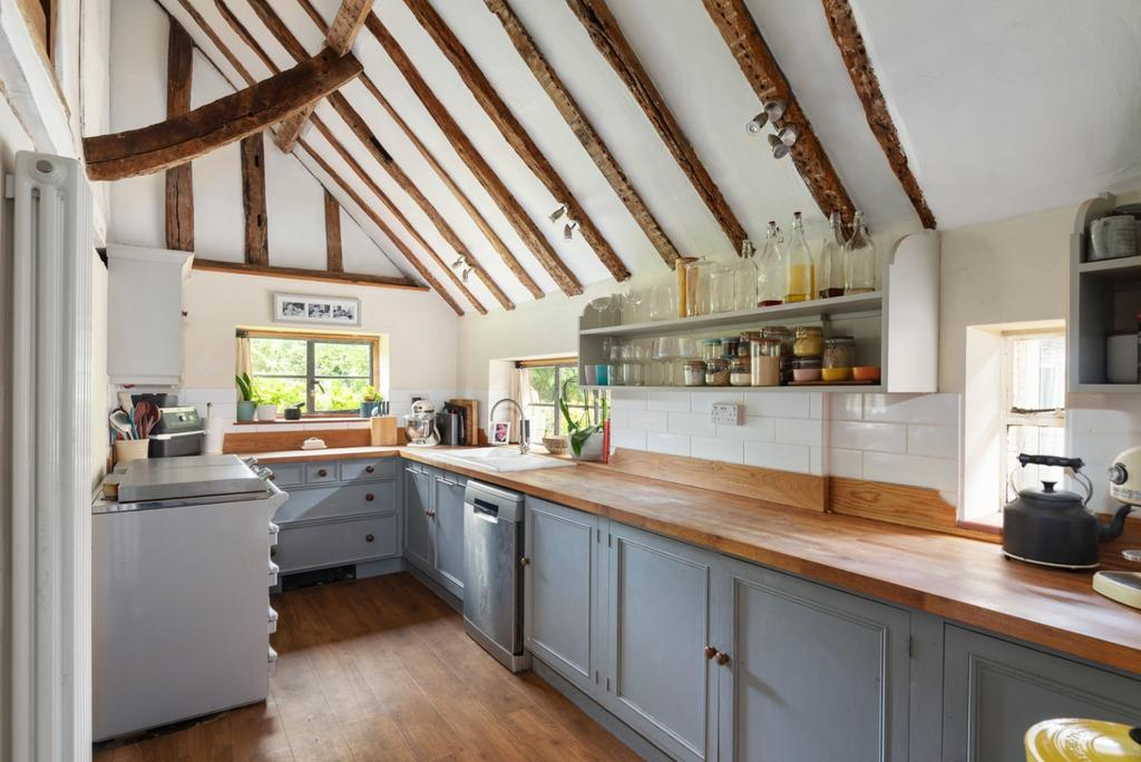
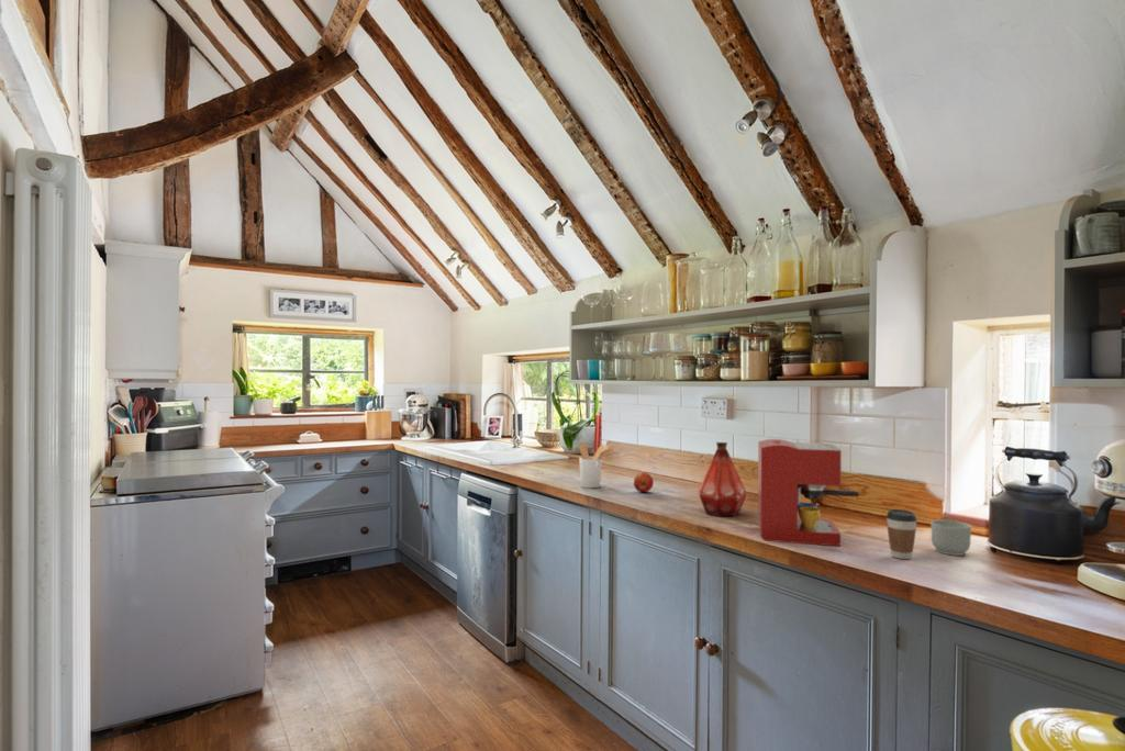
+ coffee maker (795, 489)
+ mug (953, 537)
+ coffee cup (901, 534)
+ apple (643, 482)
+ utensil holder (594, 464)
+ bottle (721, 477)
